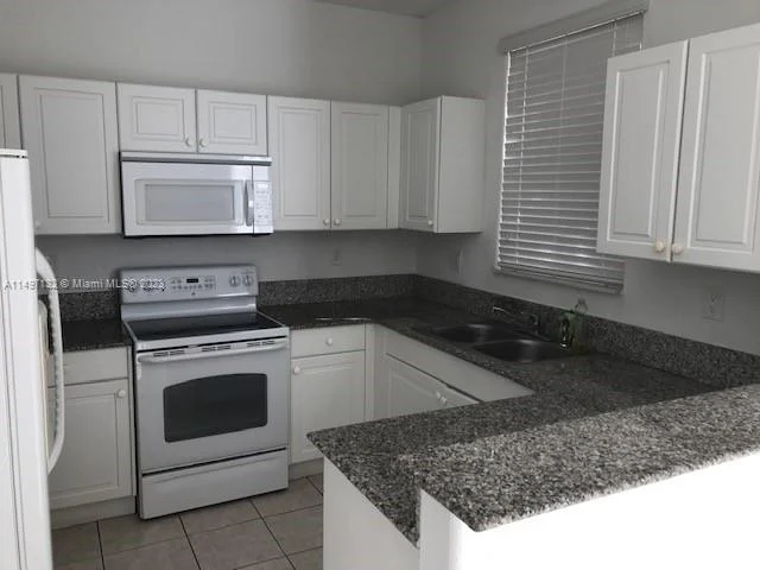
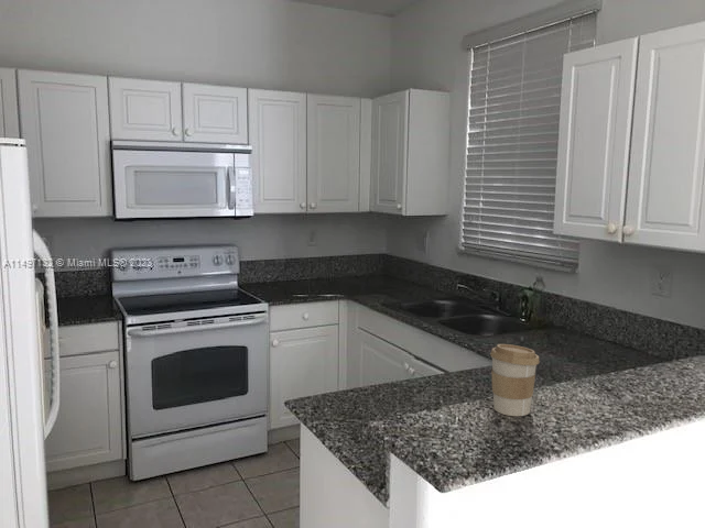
+ coffee cup (513, 377)
